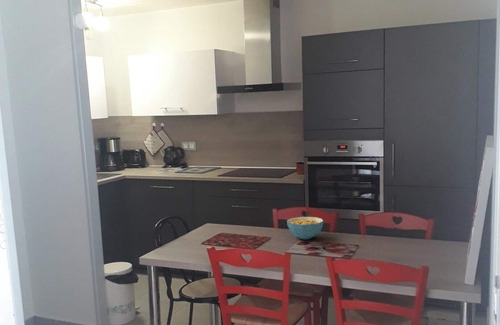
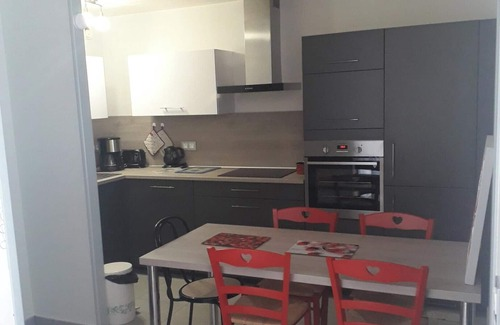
- cereal bowl (305, 229)
